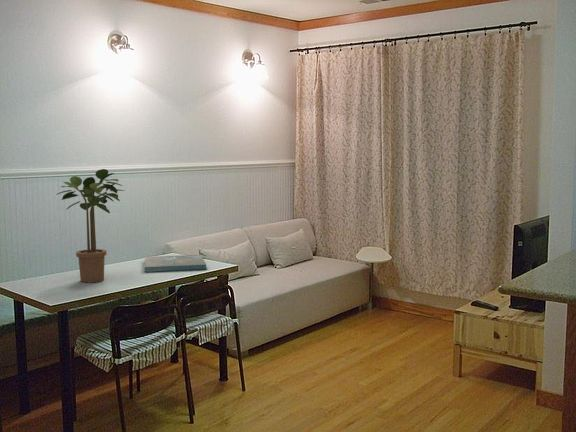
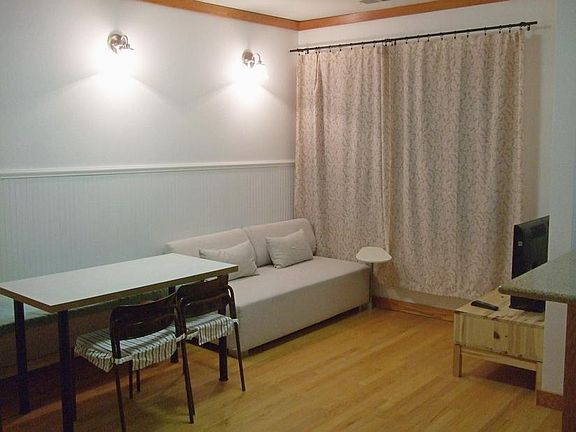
- potted plant (94, 224)
- board game (174, 261)
